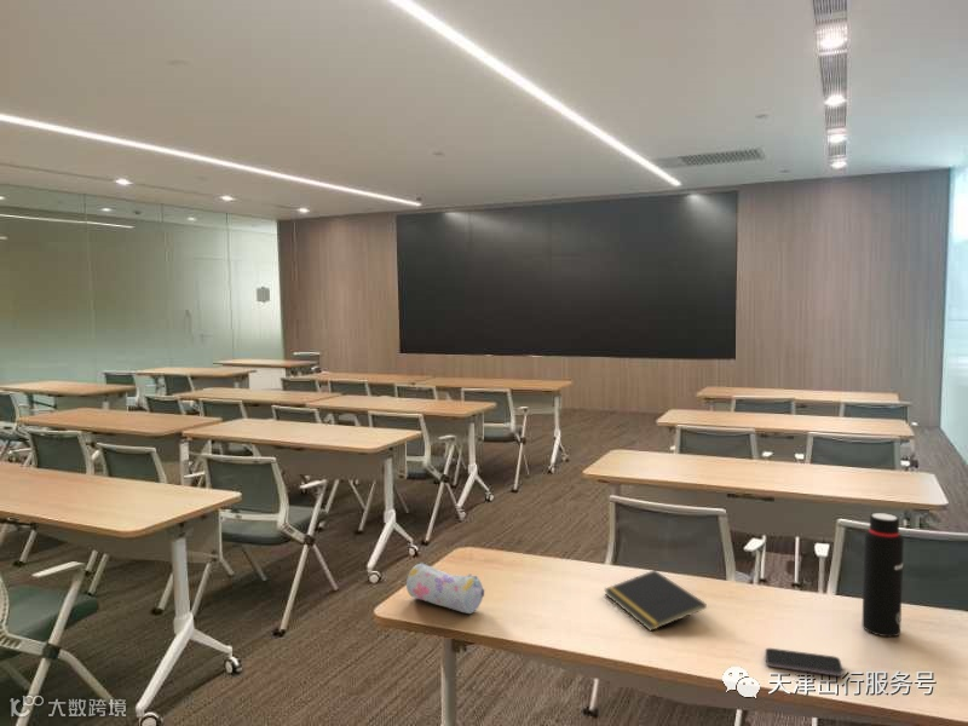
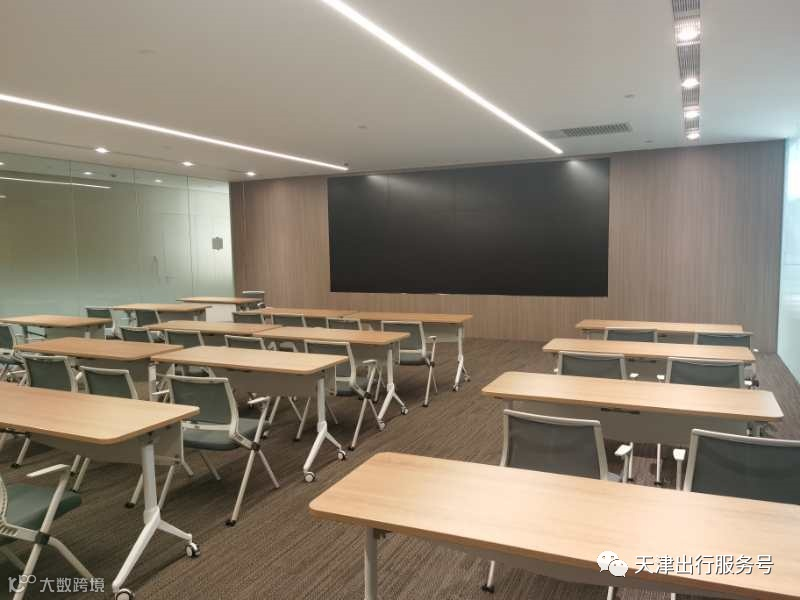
- pencil case (444, 587)
- water bottle (883, 572)
- notepad (652, 598)
- smartphone (802, 661)
